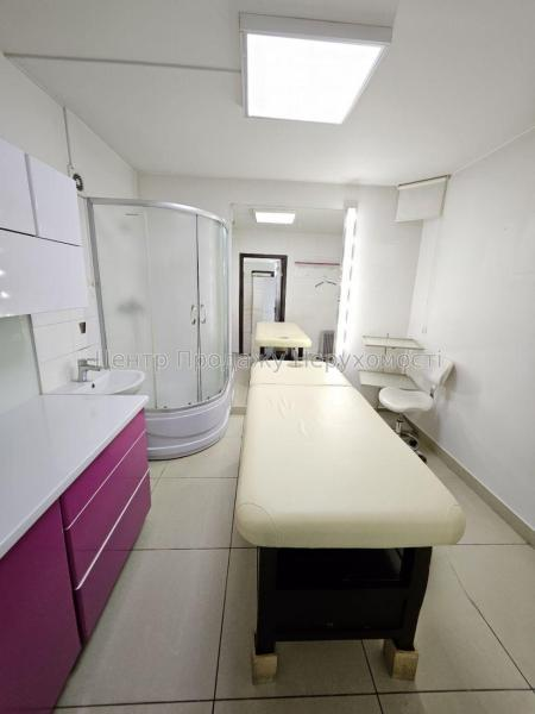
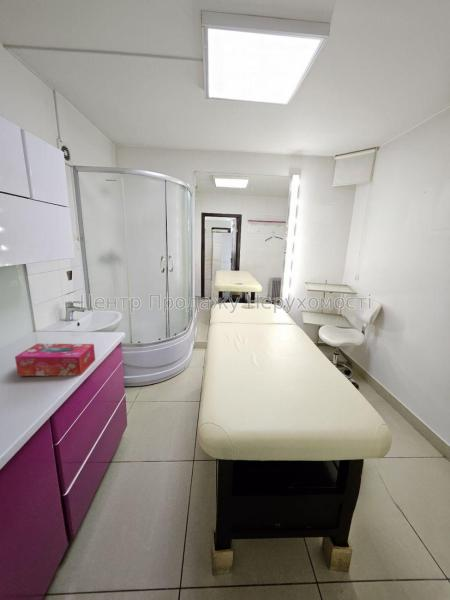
+ tissue box (58, 358)
